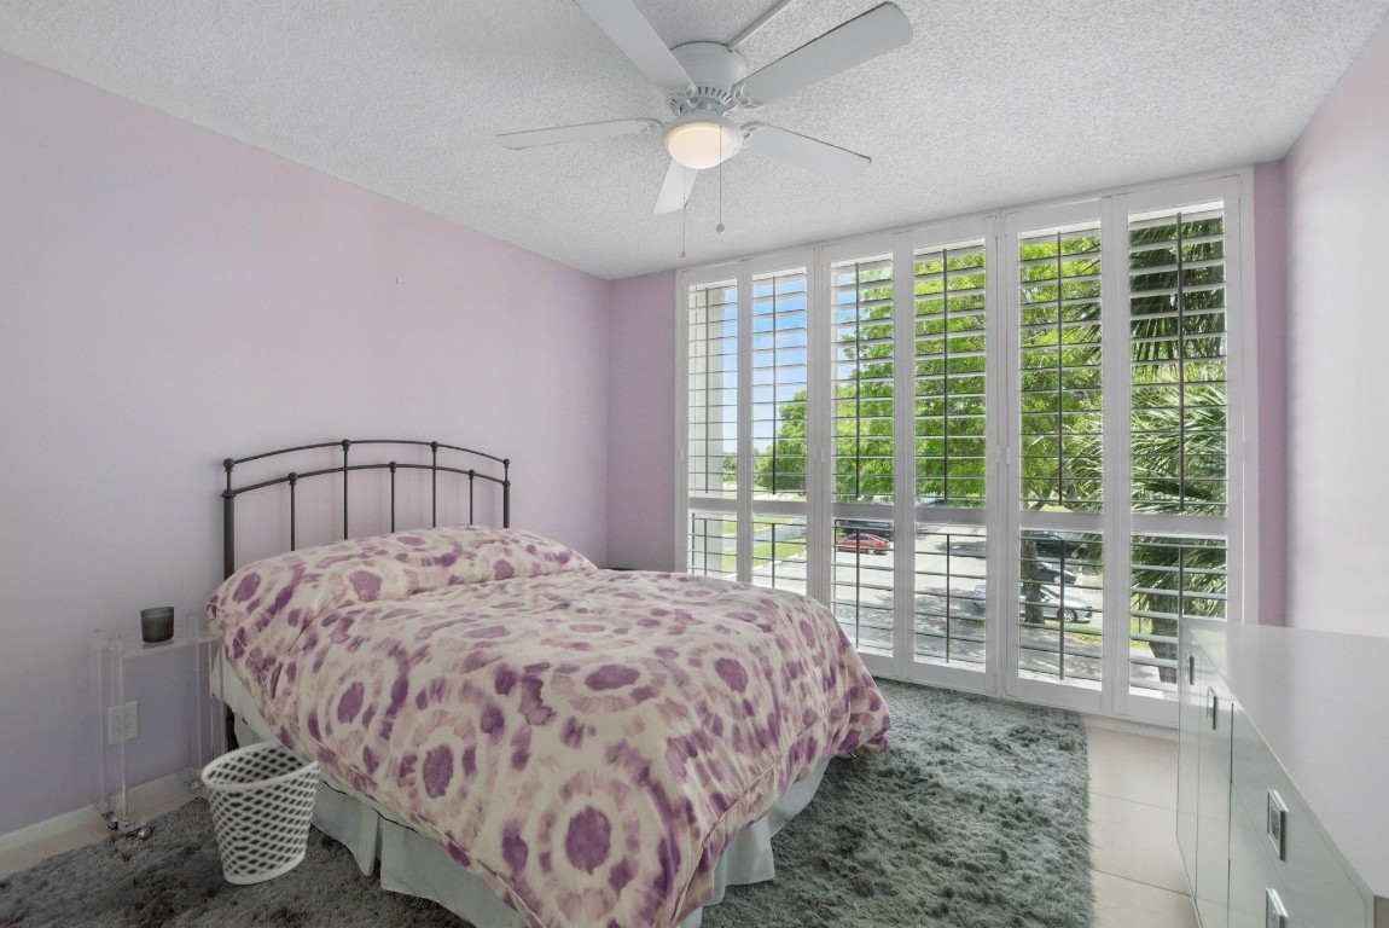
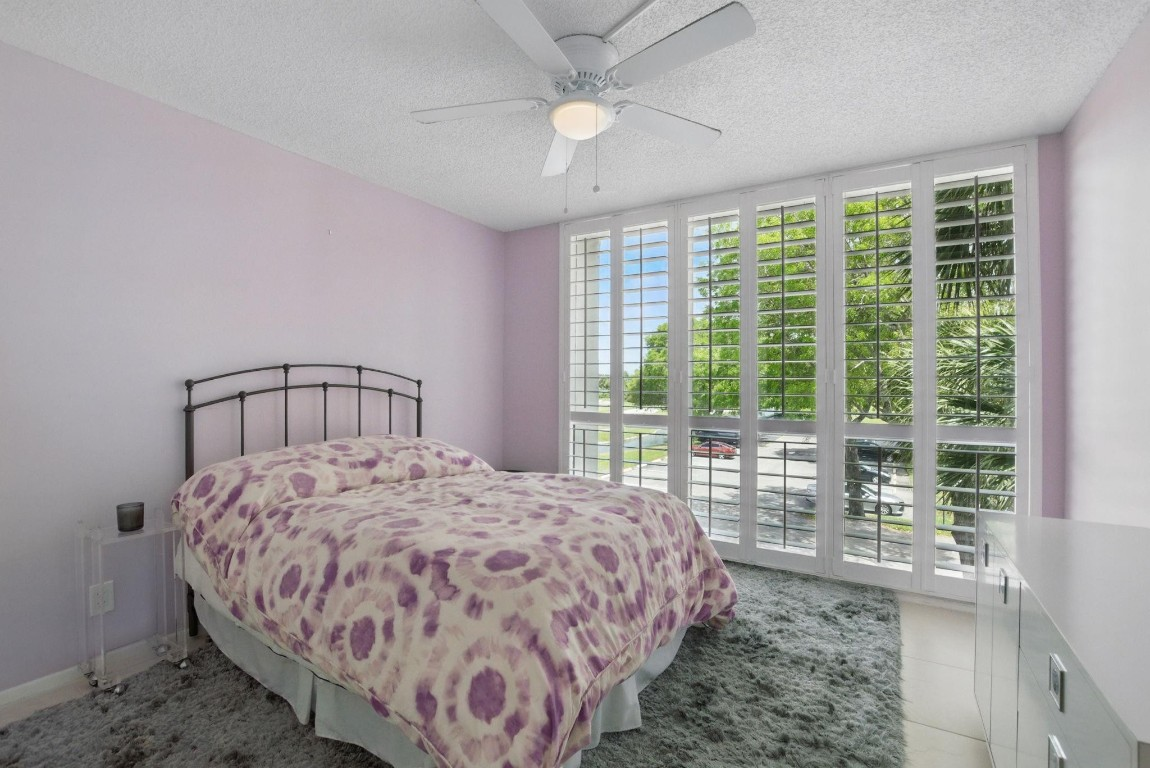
- wastebasket (266, 811)
